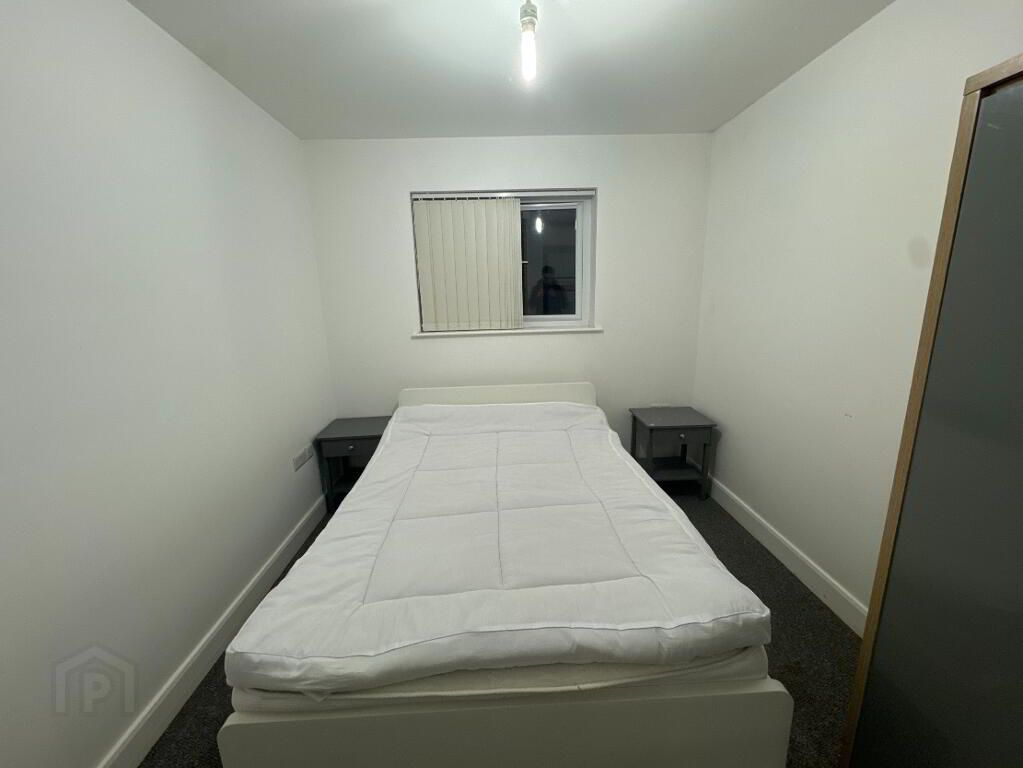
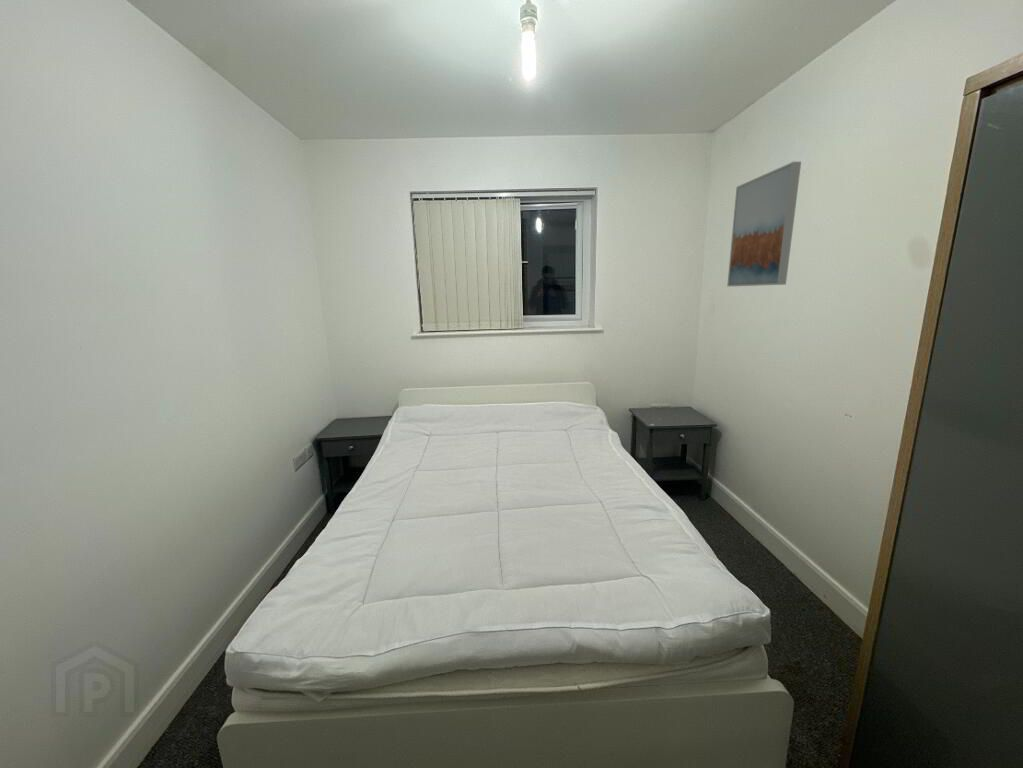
+ wall art (759, 232)
